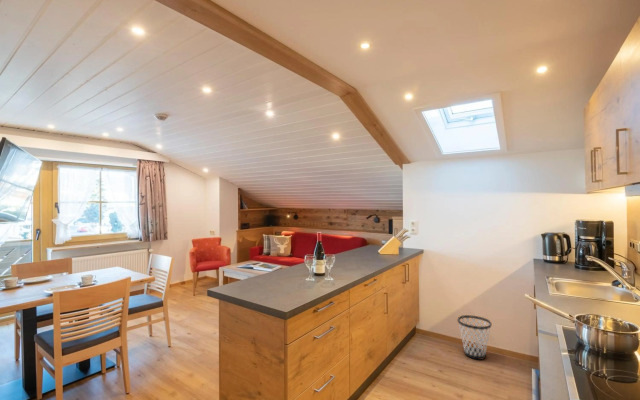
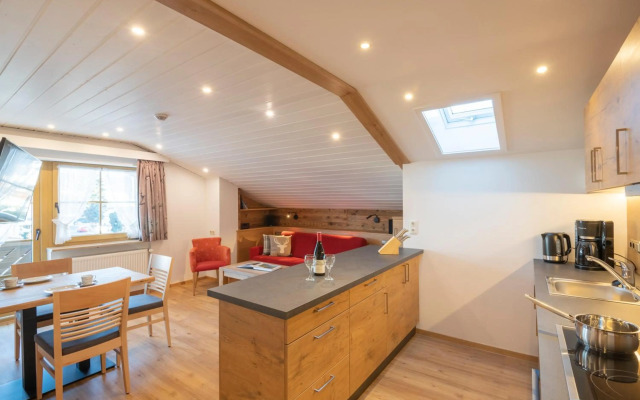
- wastebasket (474, 337)
